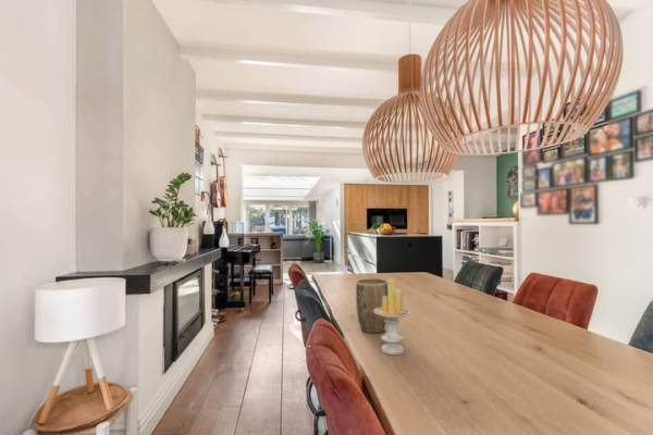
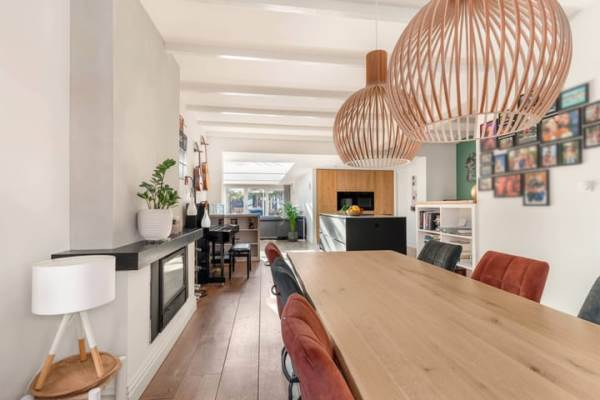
- candle (392, 313)
- plant pot (372, 304)
